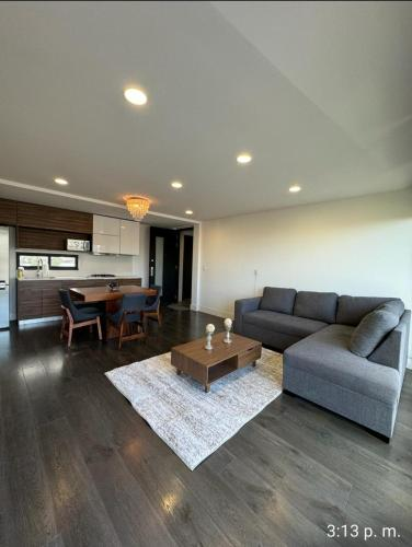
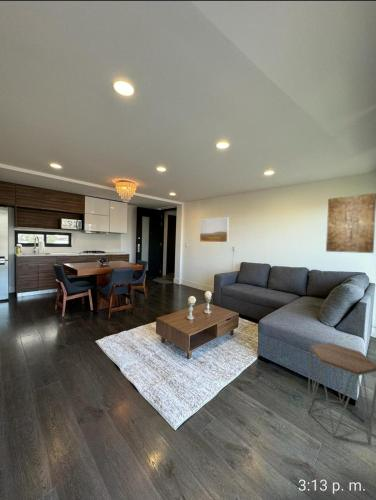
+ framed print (213, 230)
+ wall art (349, 224)
+ side table (338, 387)
